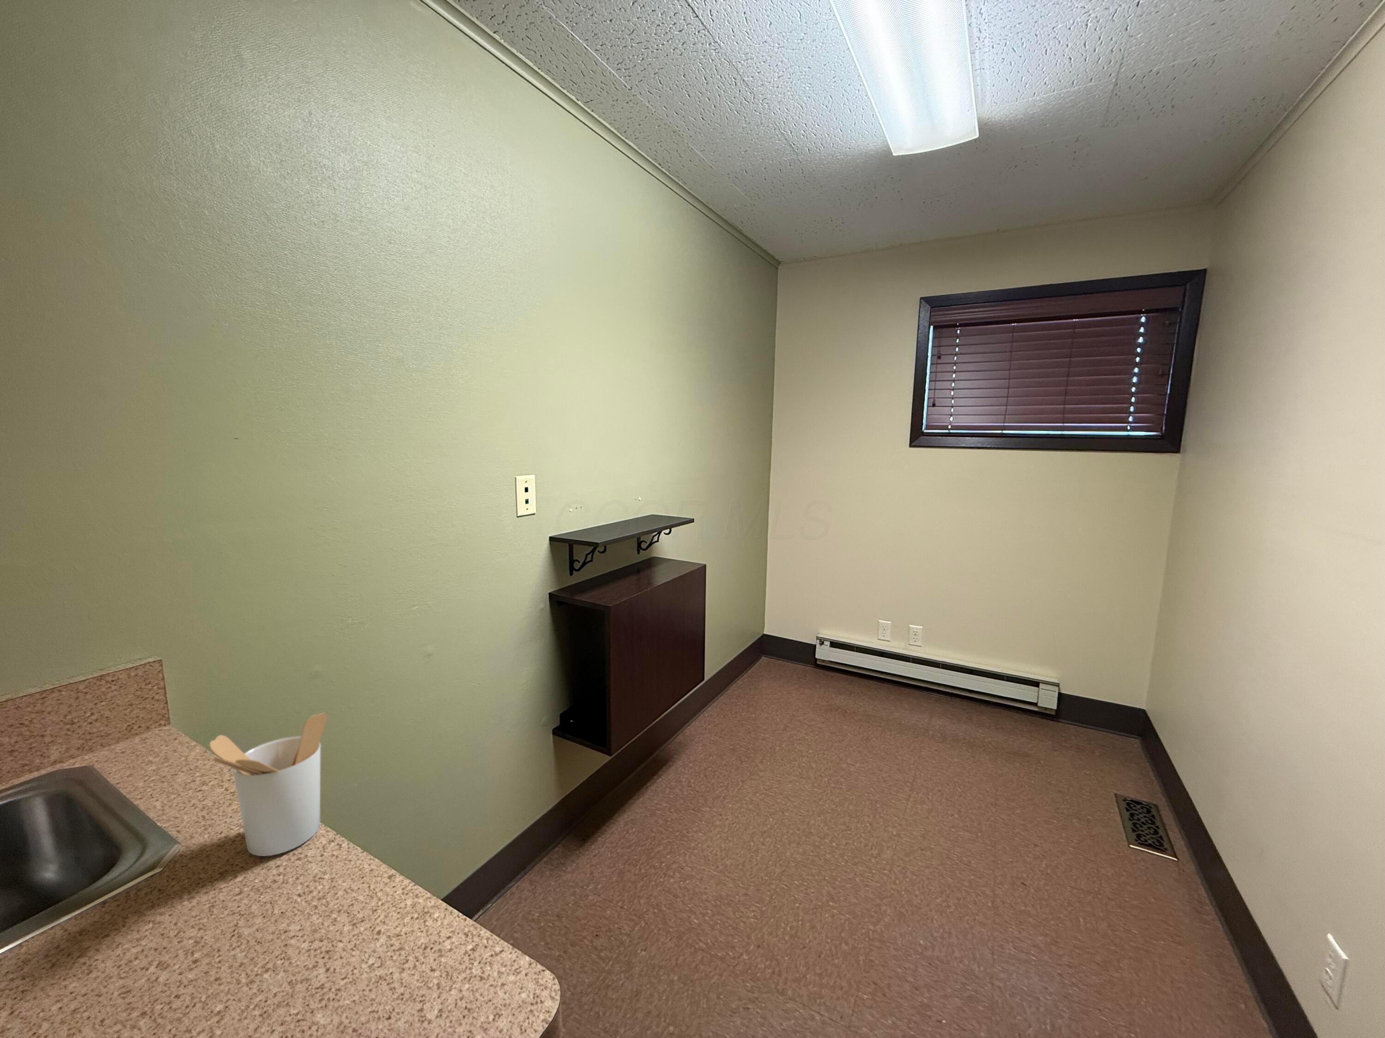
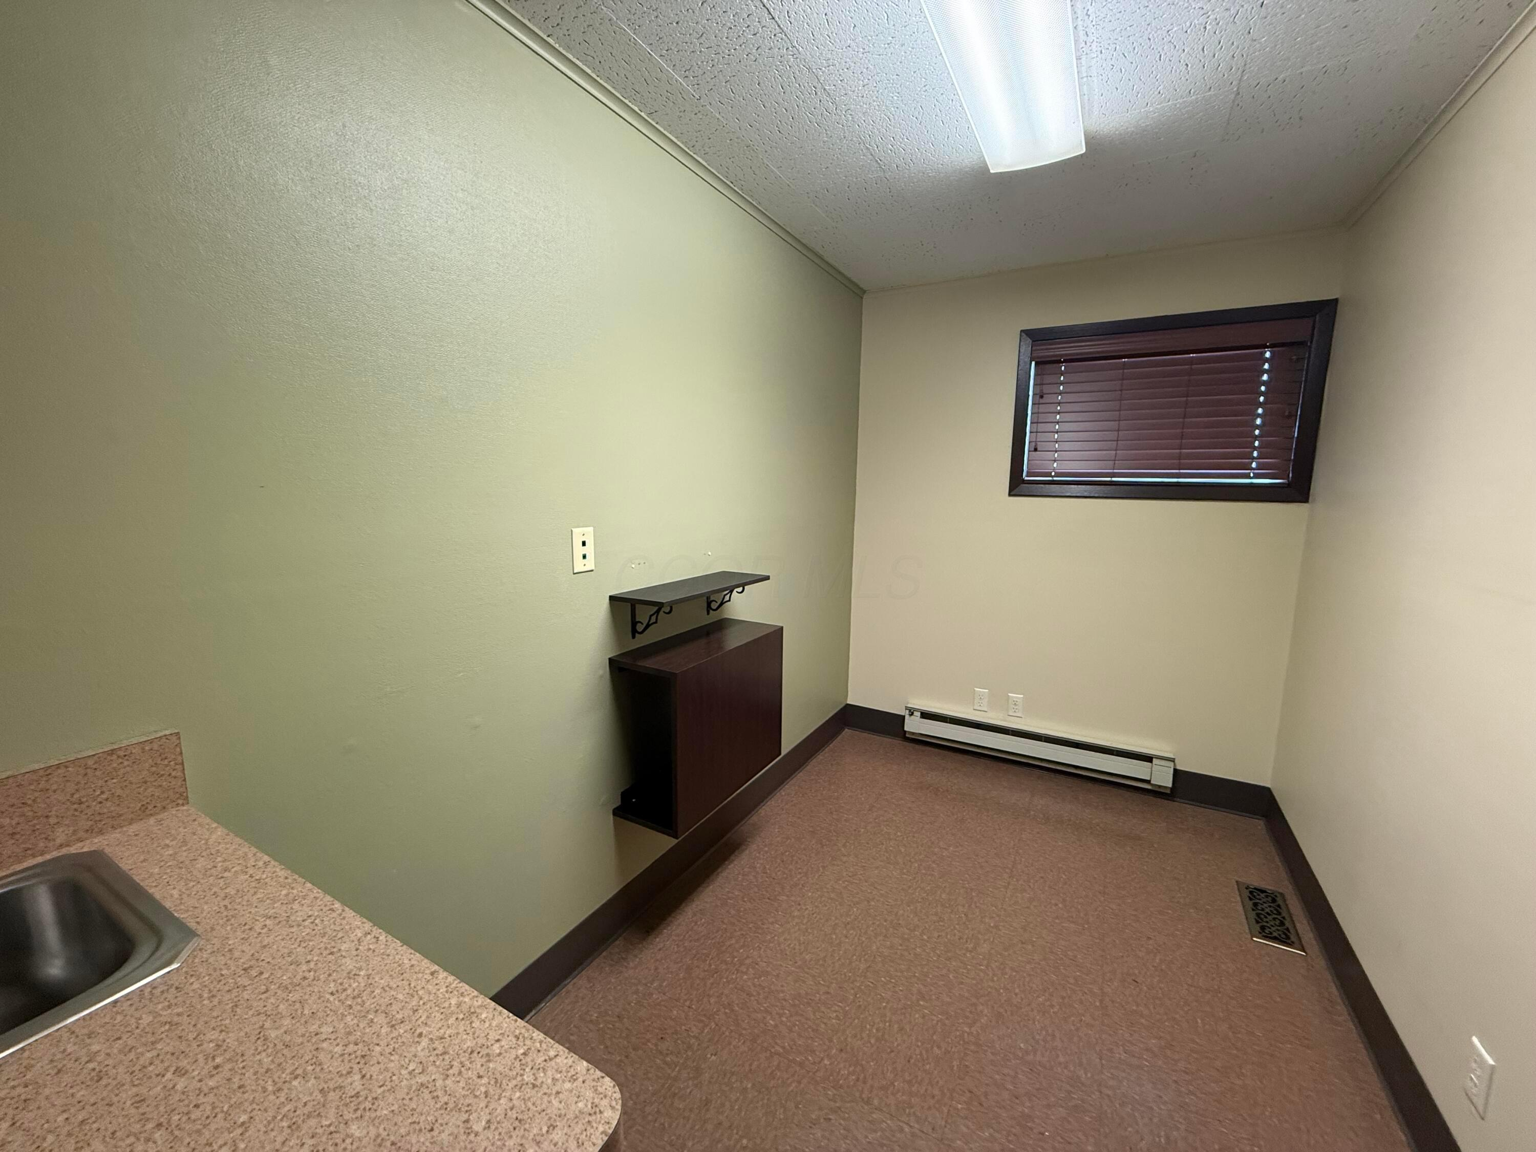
- utensil holder (267, 786)
